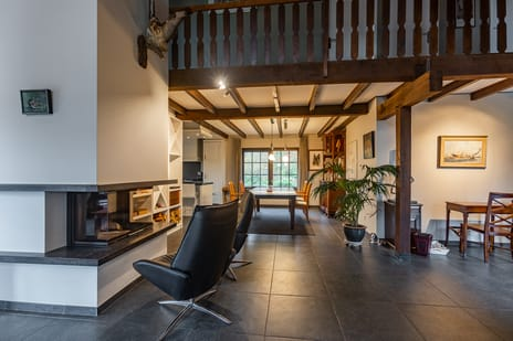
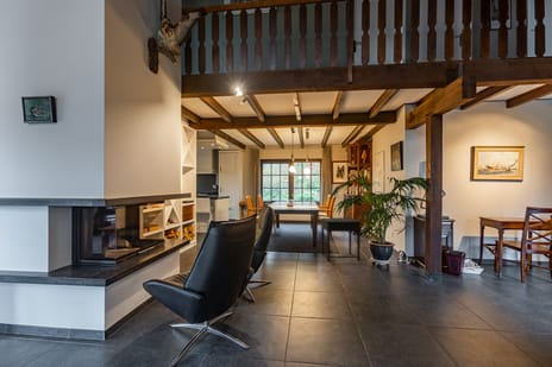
+ side table (339, 230)
